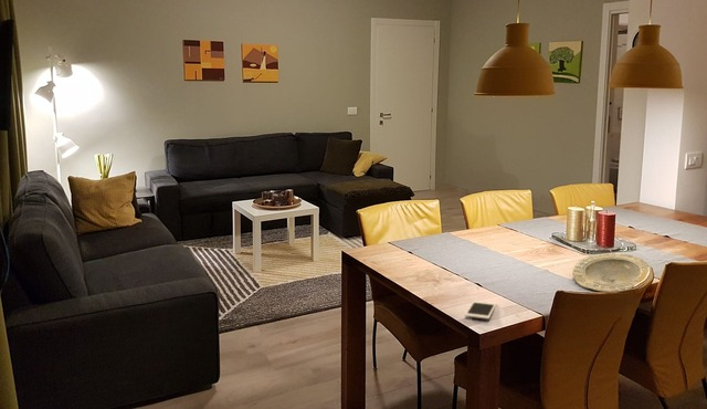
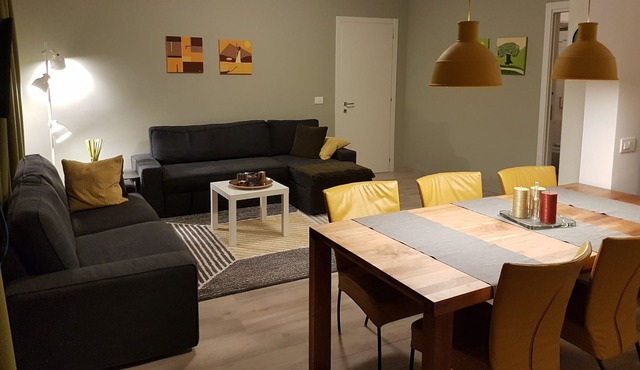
- cell phone (481, 310)
- plate (611, 271)
